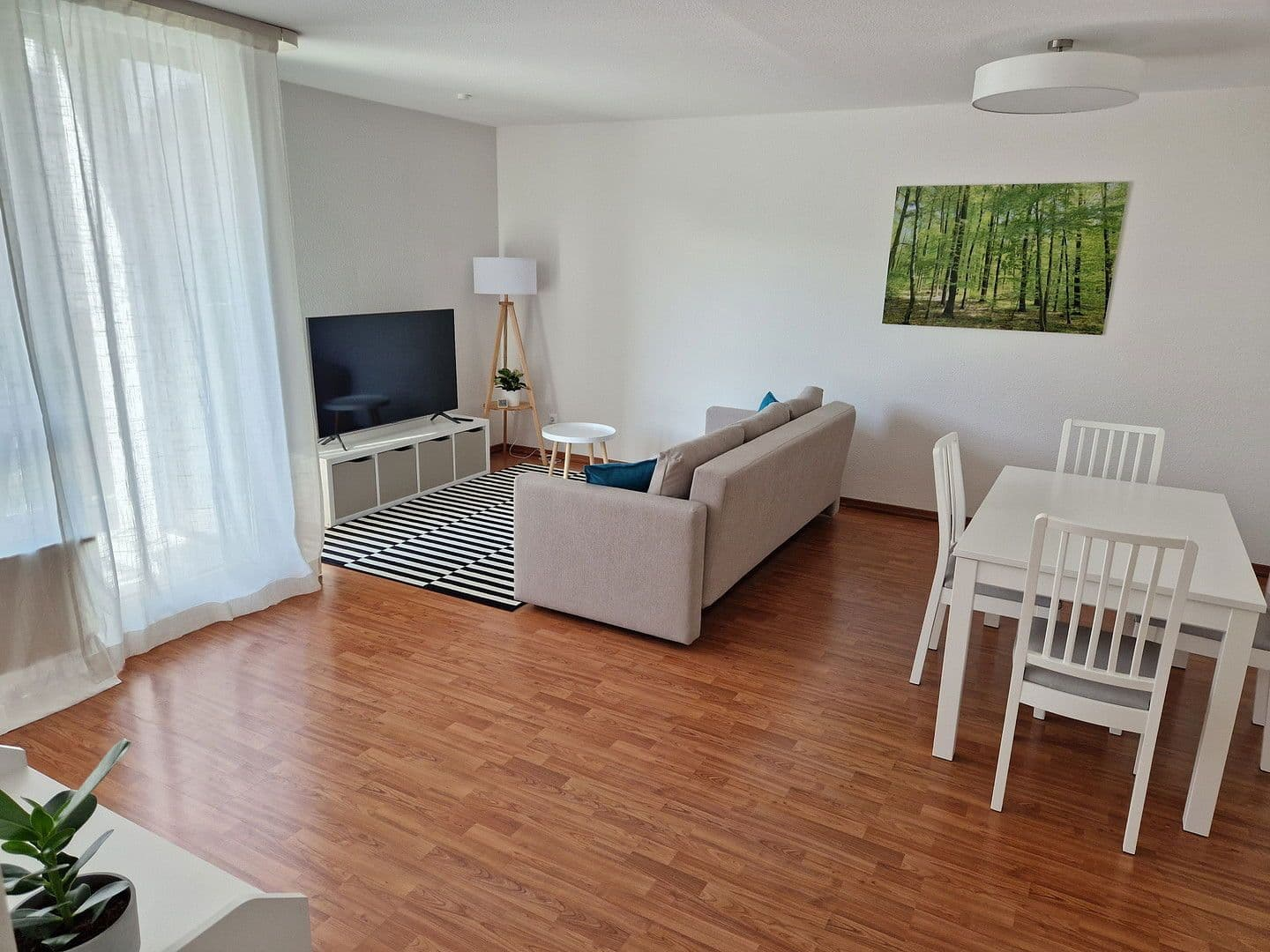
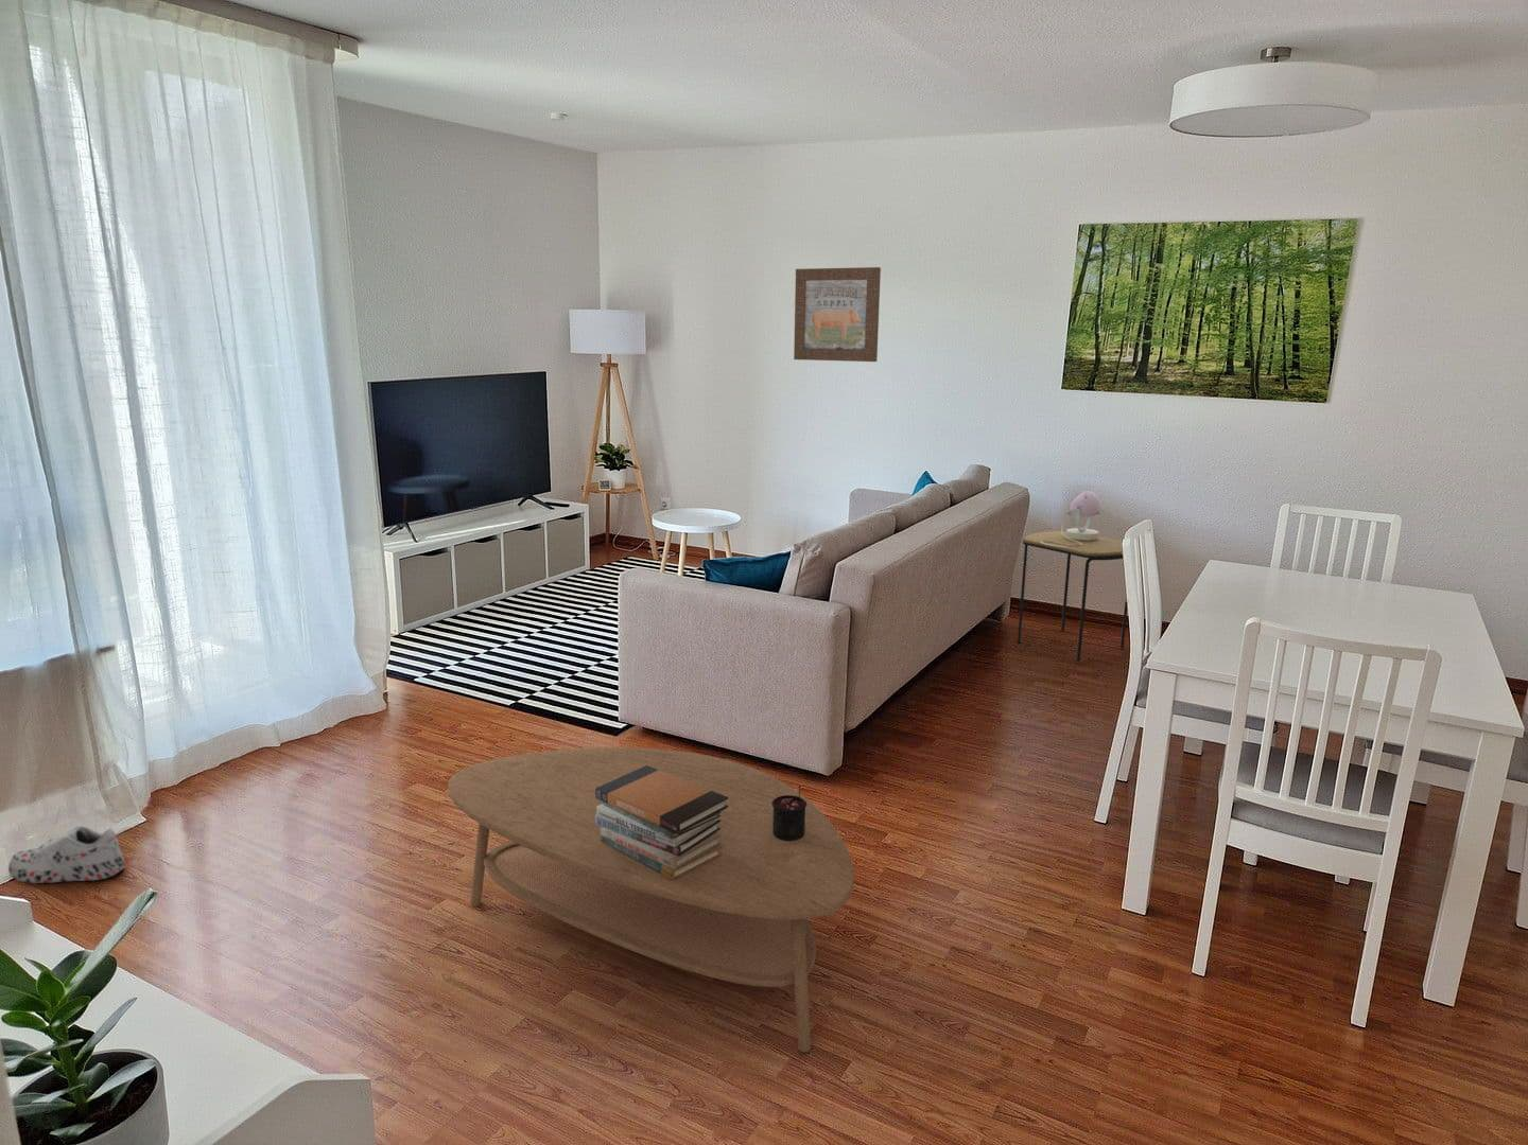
+ wall art (835, 315)
+ coffee table (661, 873)
+ shoe (63, 852)
+ table lamp (1073, 515)
+ candle (788, 809)
+ side table (1066, 594)
+ book stack (659, 819)
